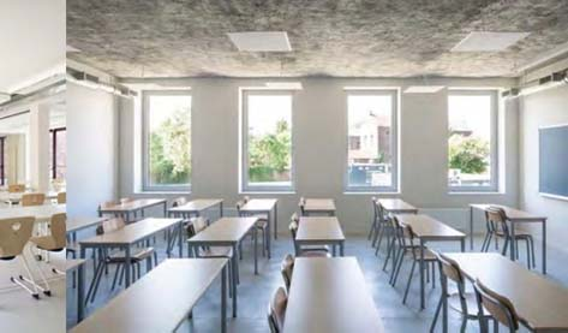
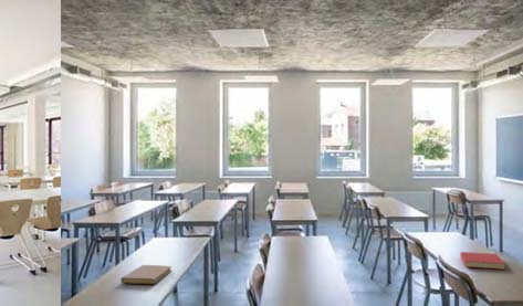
+ book (481, 260)
+ notebook (147, 274)
